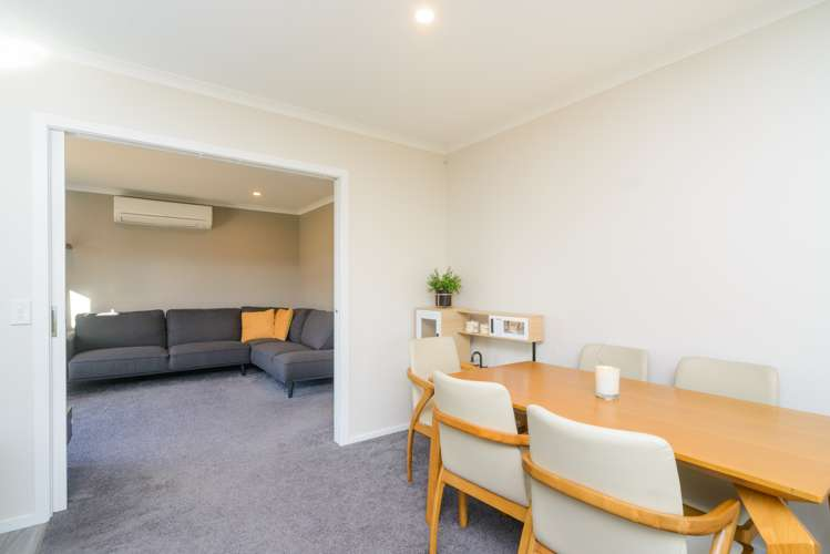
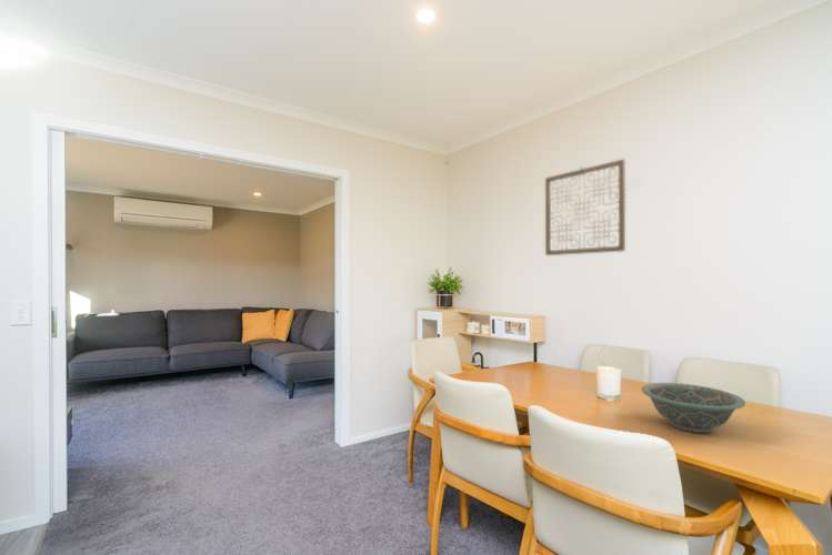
+ decorative bowl (690, 410)
+ wall art (581, 209)
